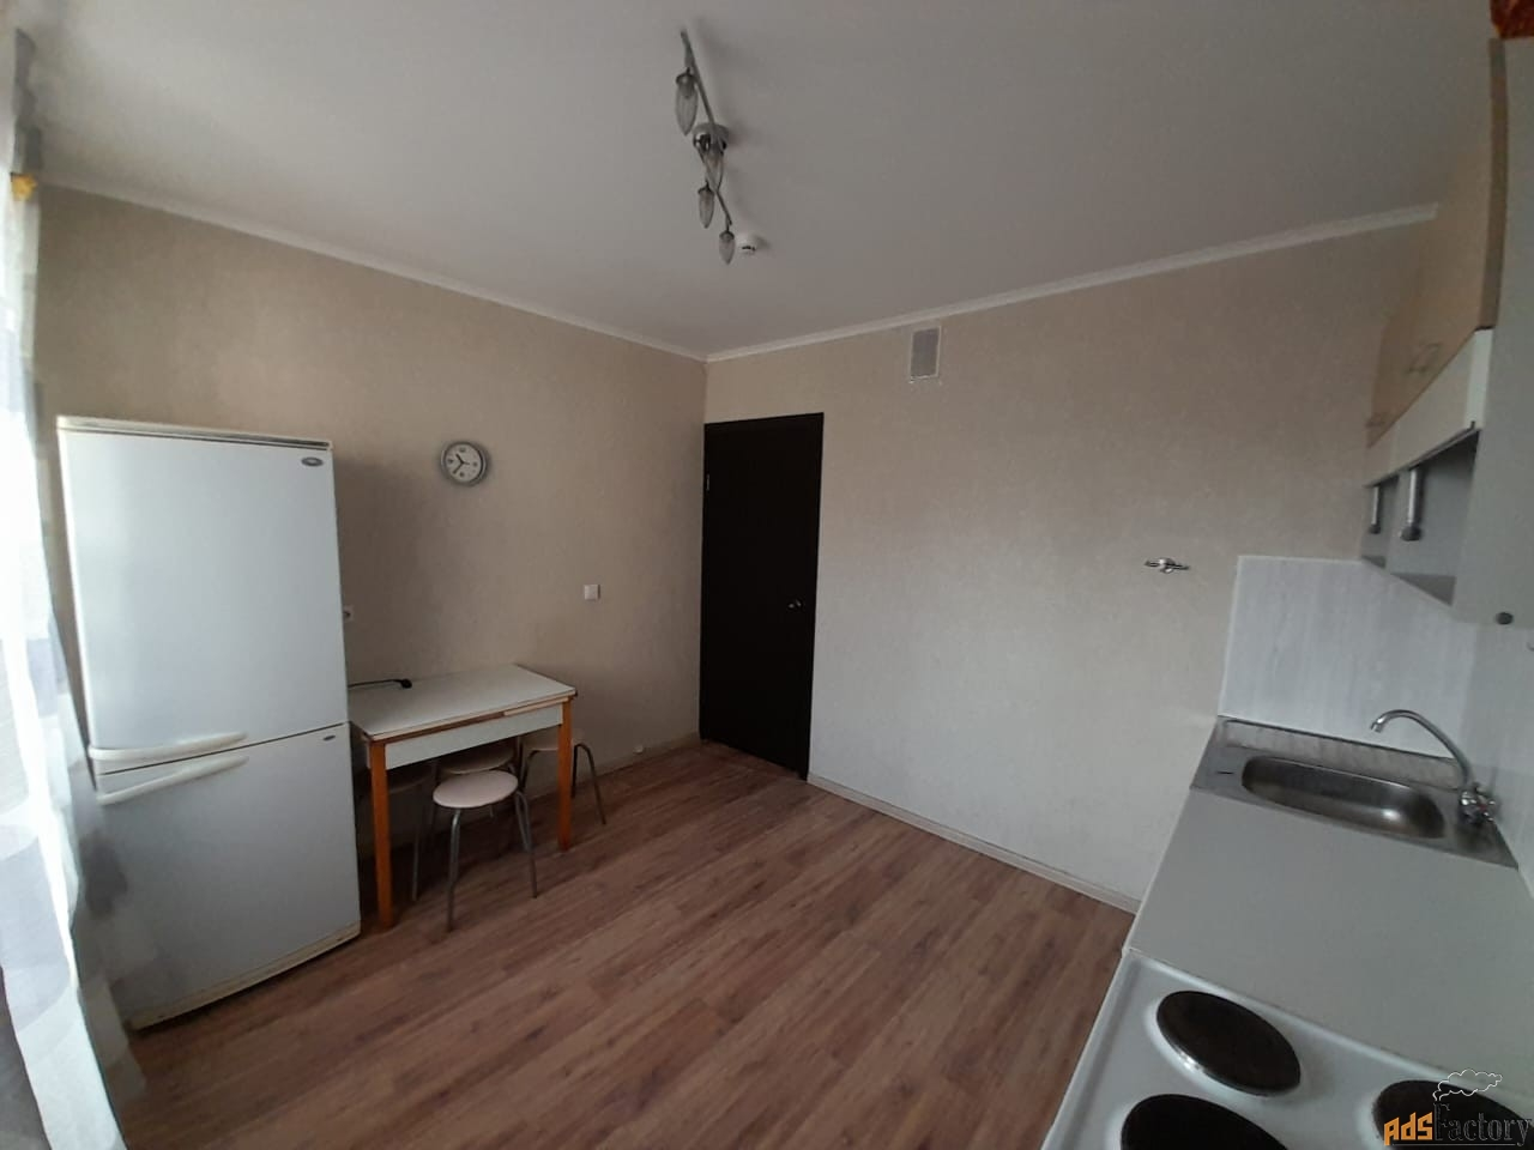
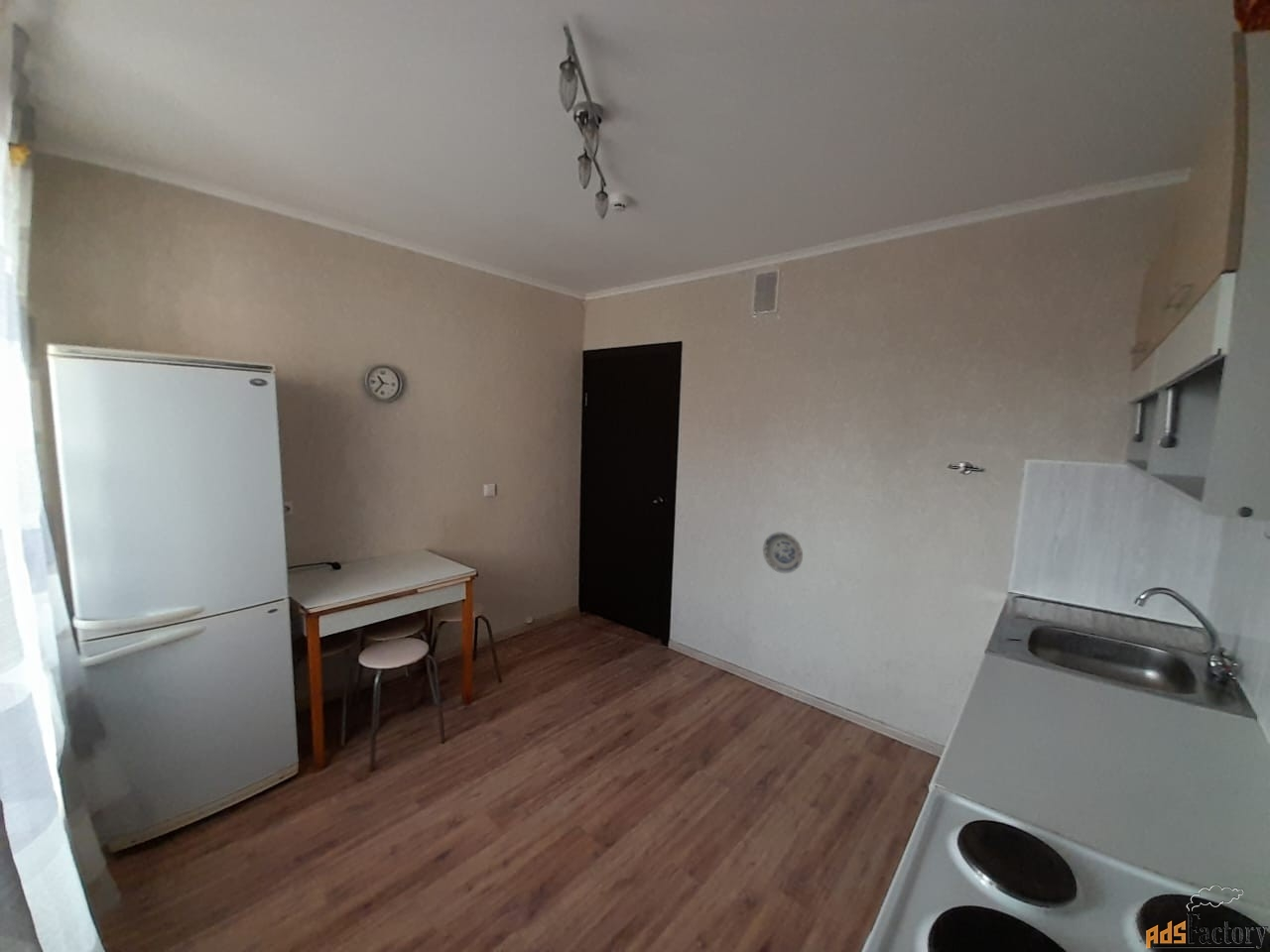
+ decorative plate (783, 551)
